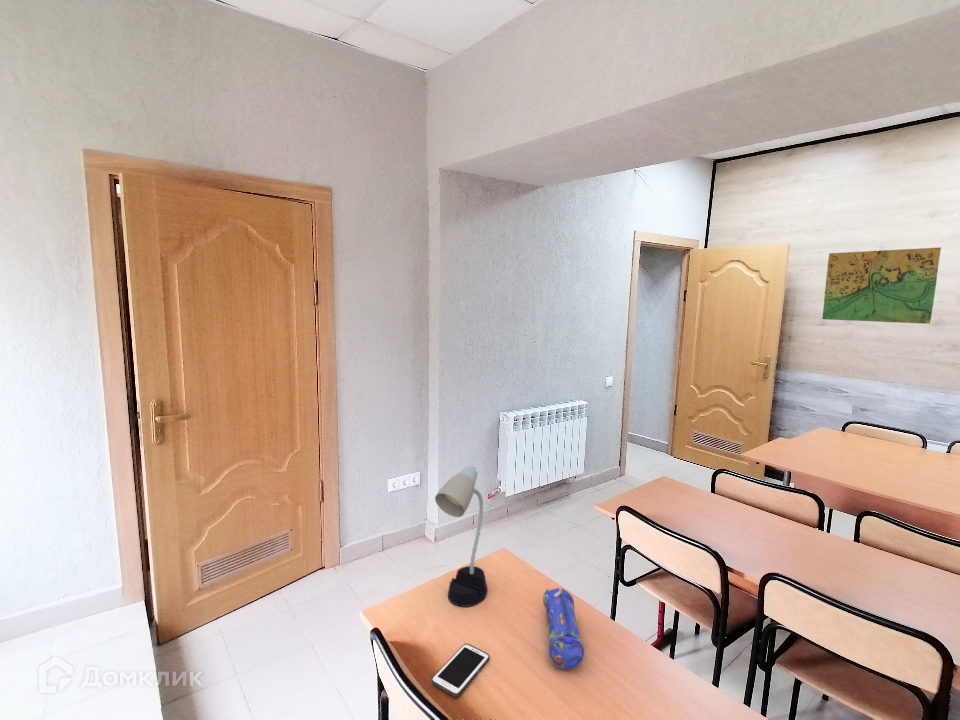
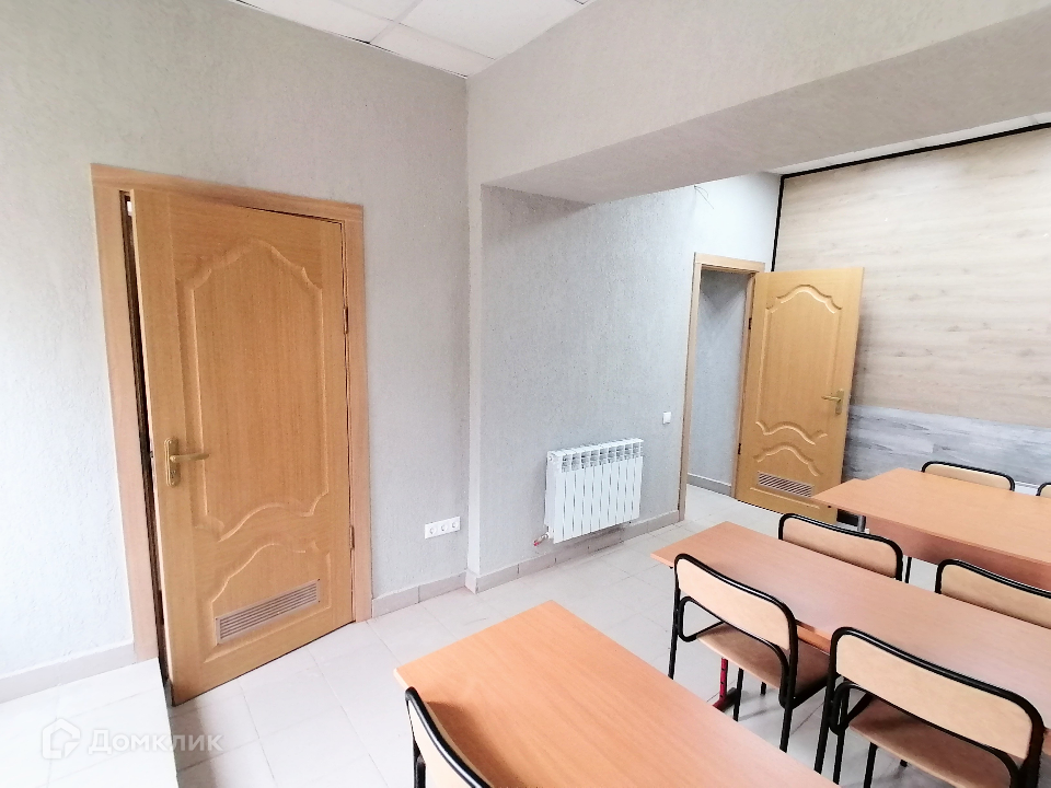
- pencil case (562, 623)
- map (876, 286)
- desk lamp (475, 536)
- cell phone (461, 668)
